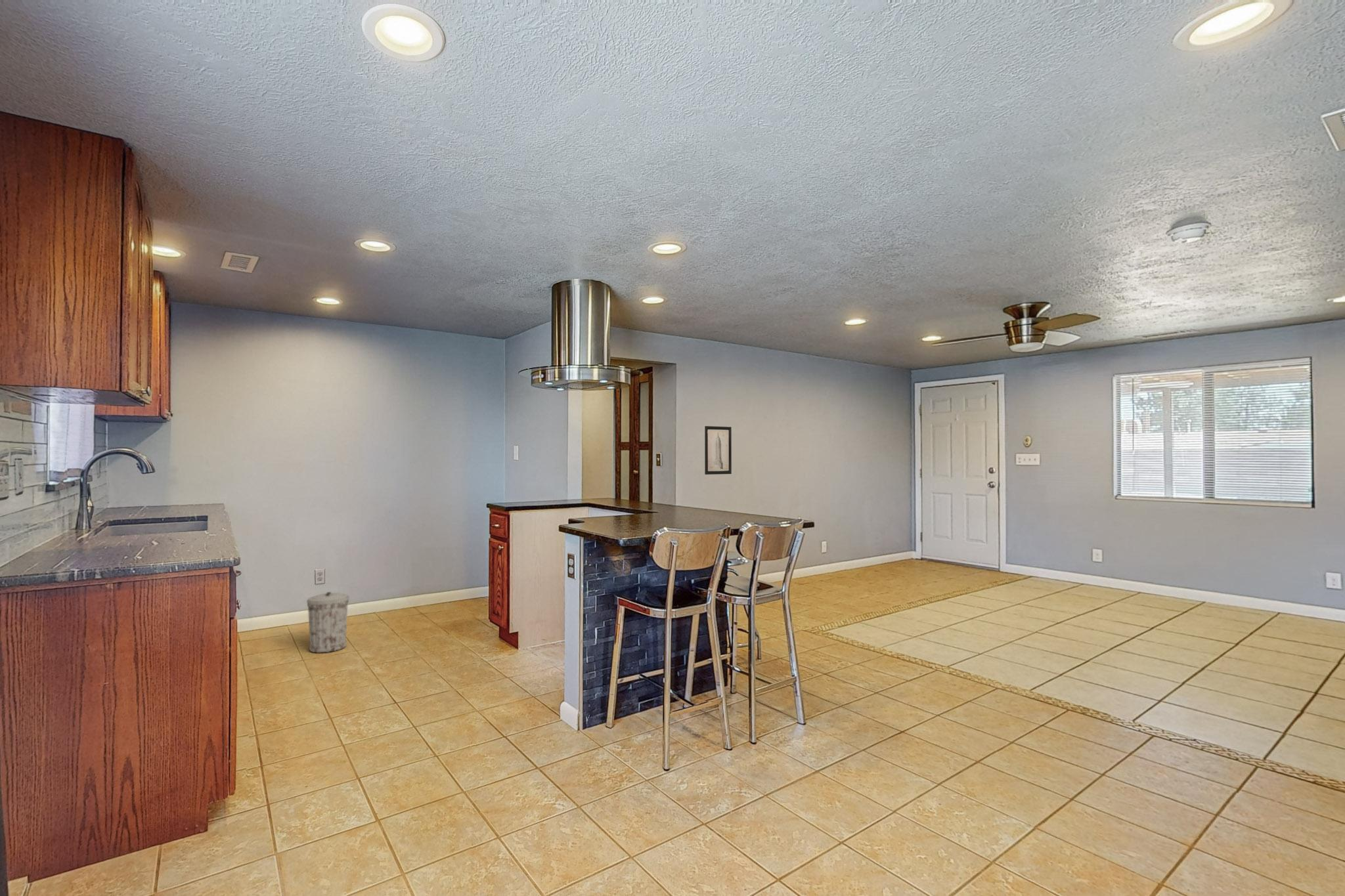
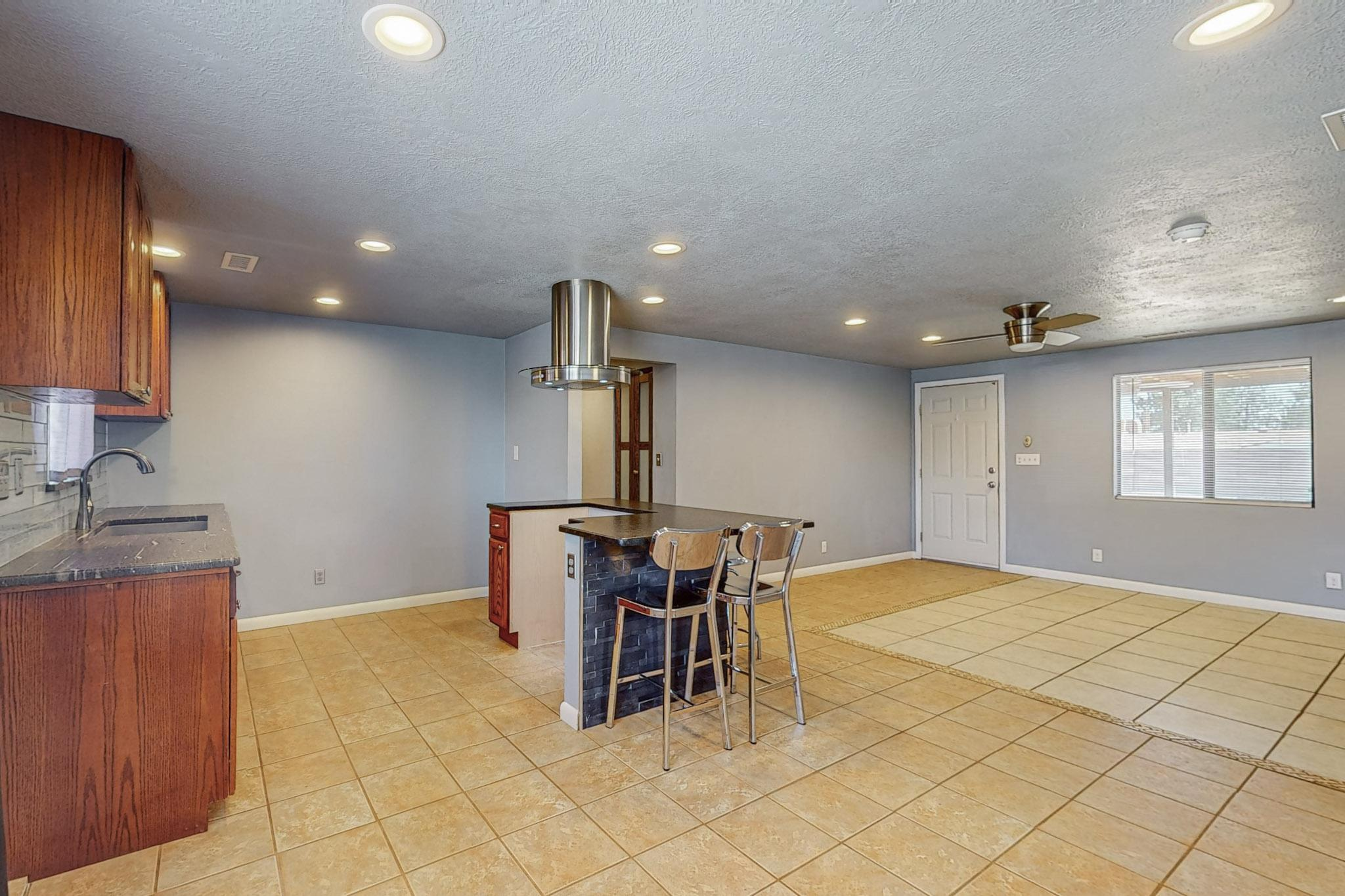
- wall art (718, 450)
- trash can (328, 620)
